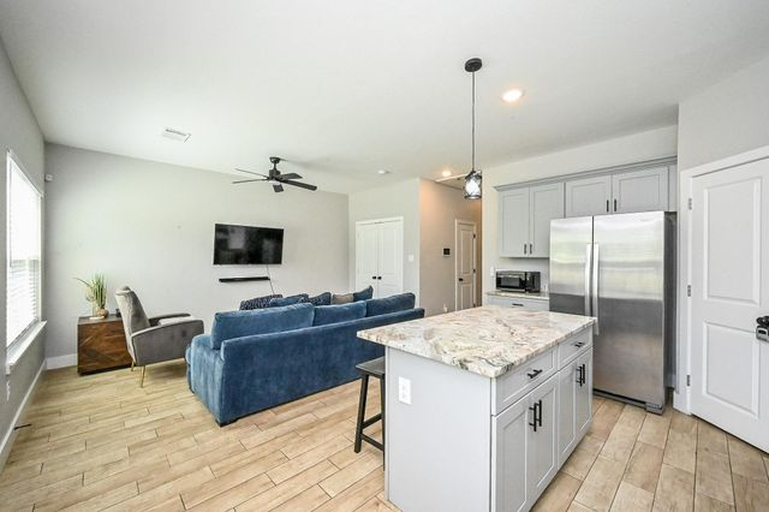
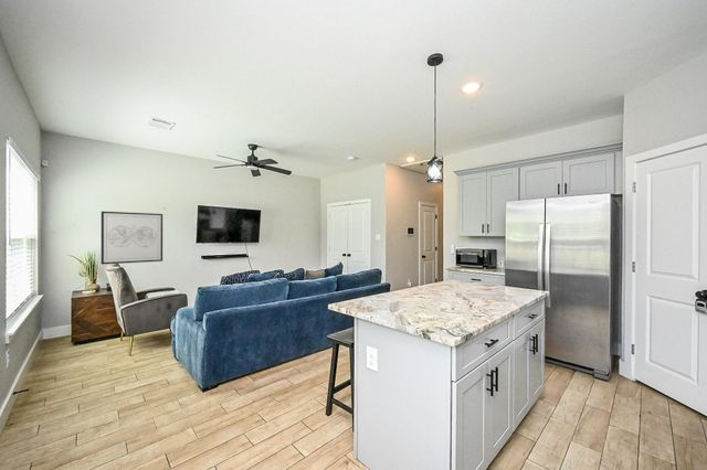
+ wall art (133, 237)
